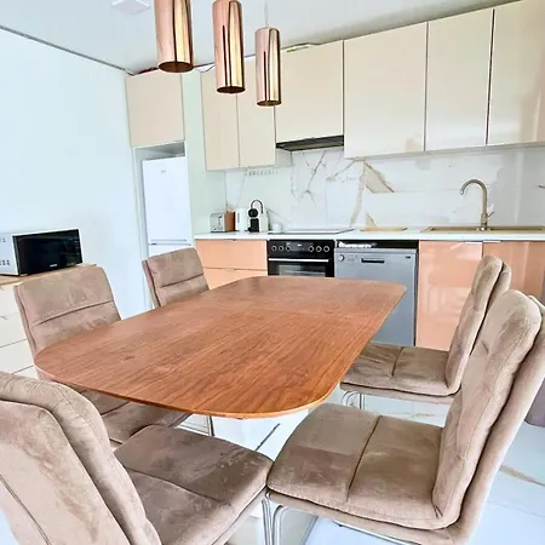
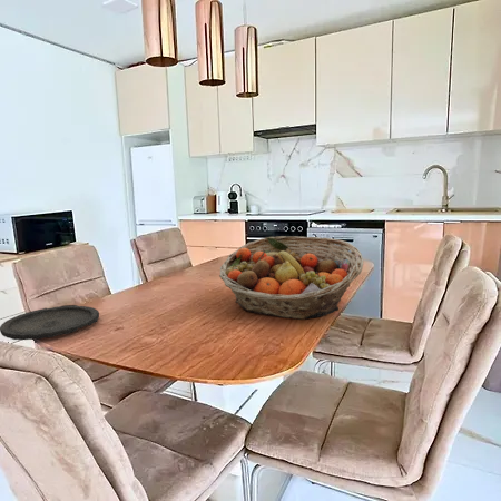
+ fruit basket (288, 273)
+ plate (51, 322)
